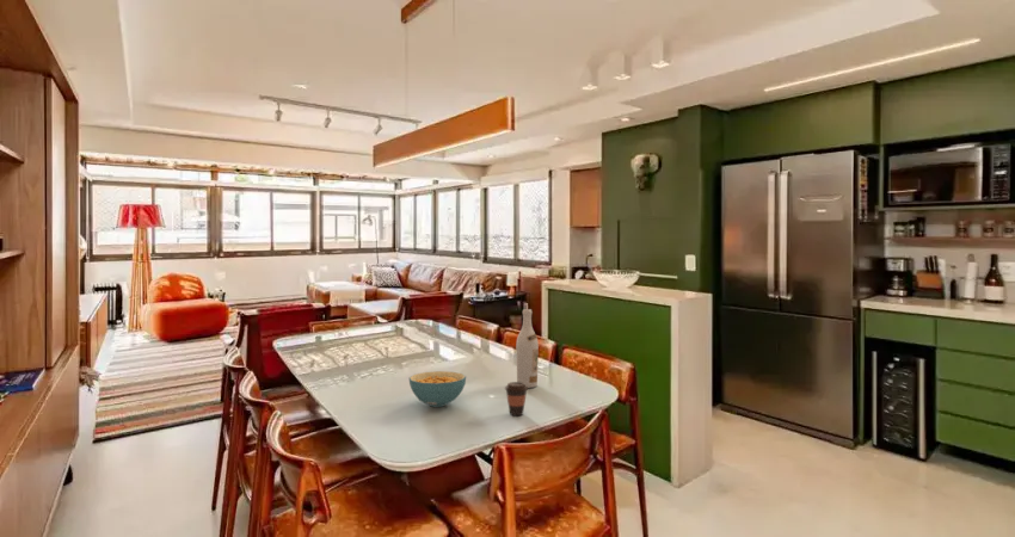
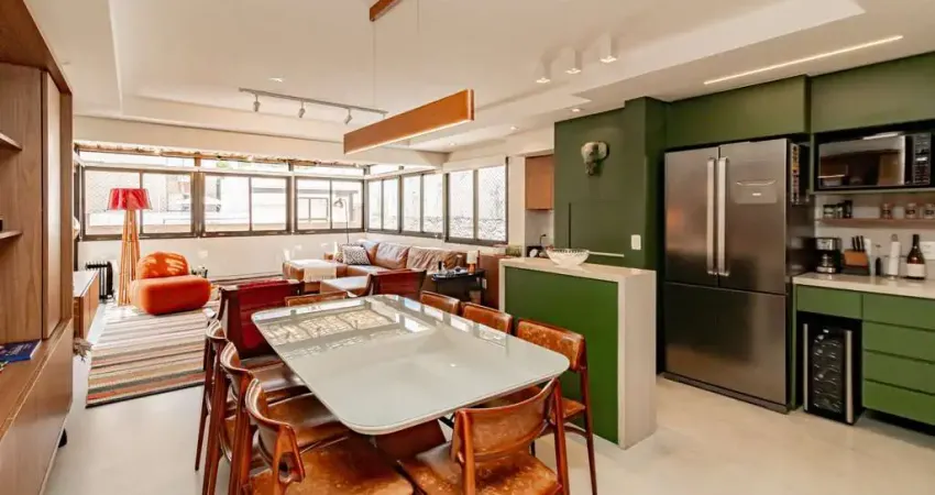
- wine bottle (527, 347)
- coffee cup (516, 399)
- cereal bowl (437, 390)
